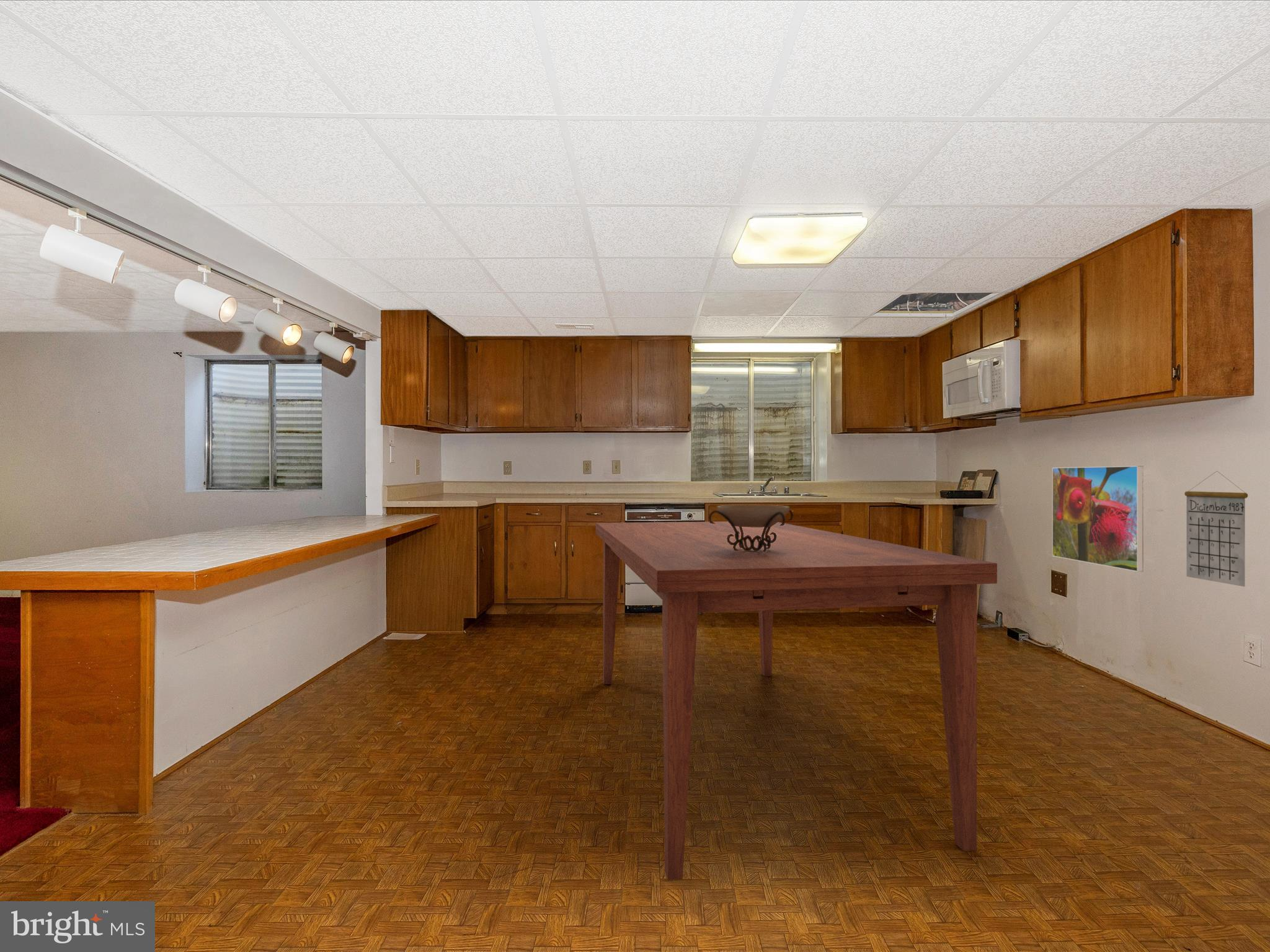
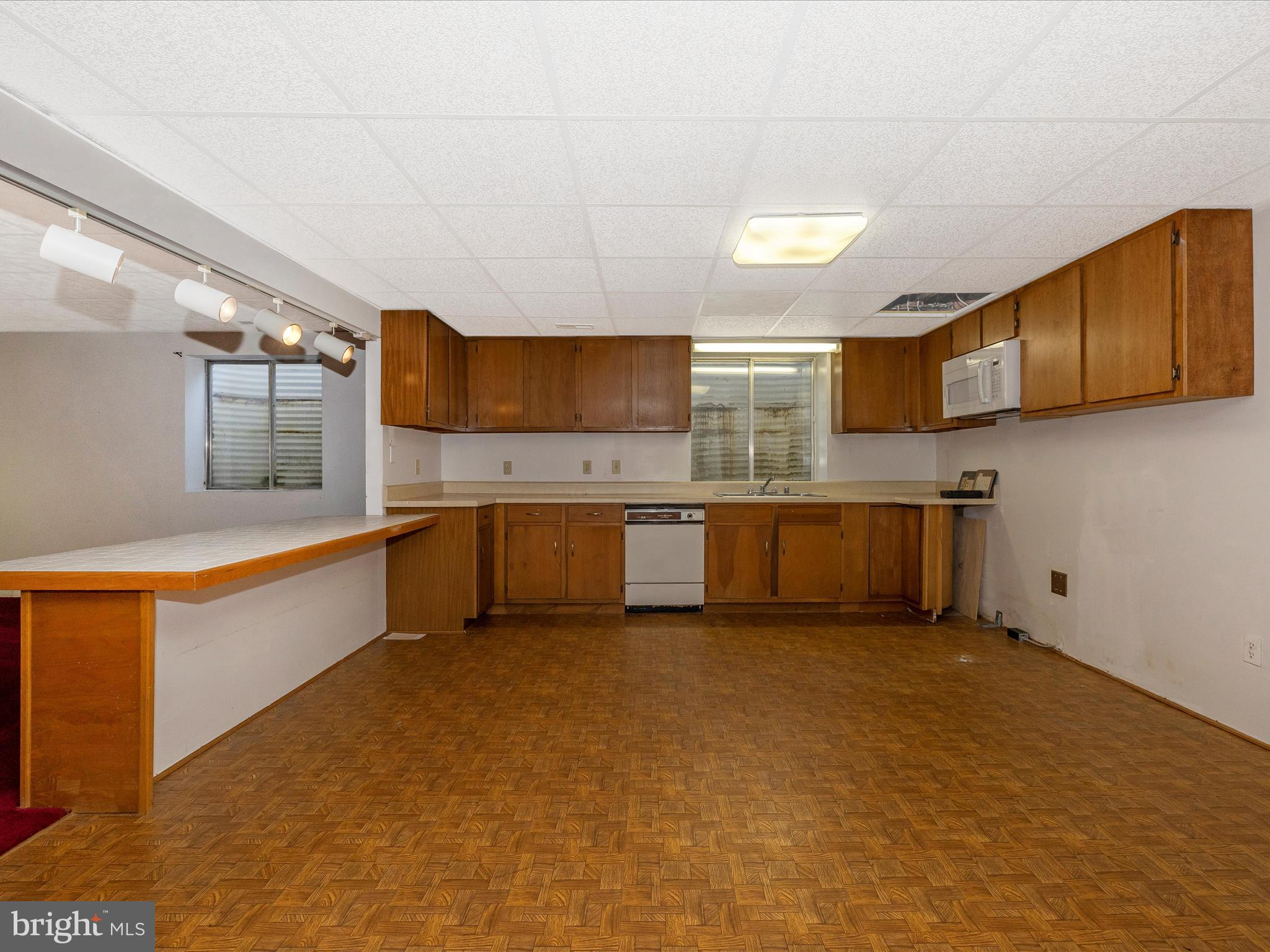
- dining table (760, 638)
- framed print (1093, 515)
- decorative bowl (752, 527)
- calendar (1214, 526)
